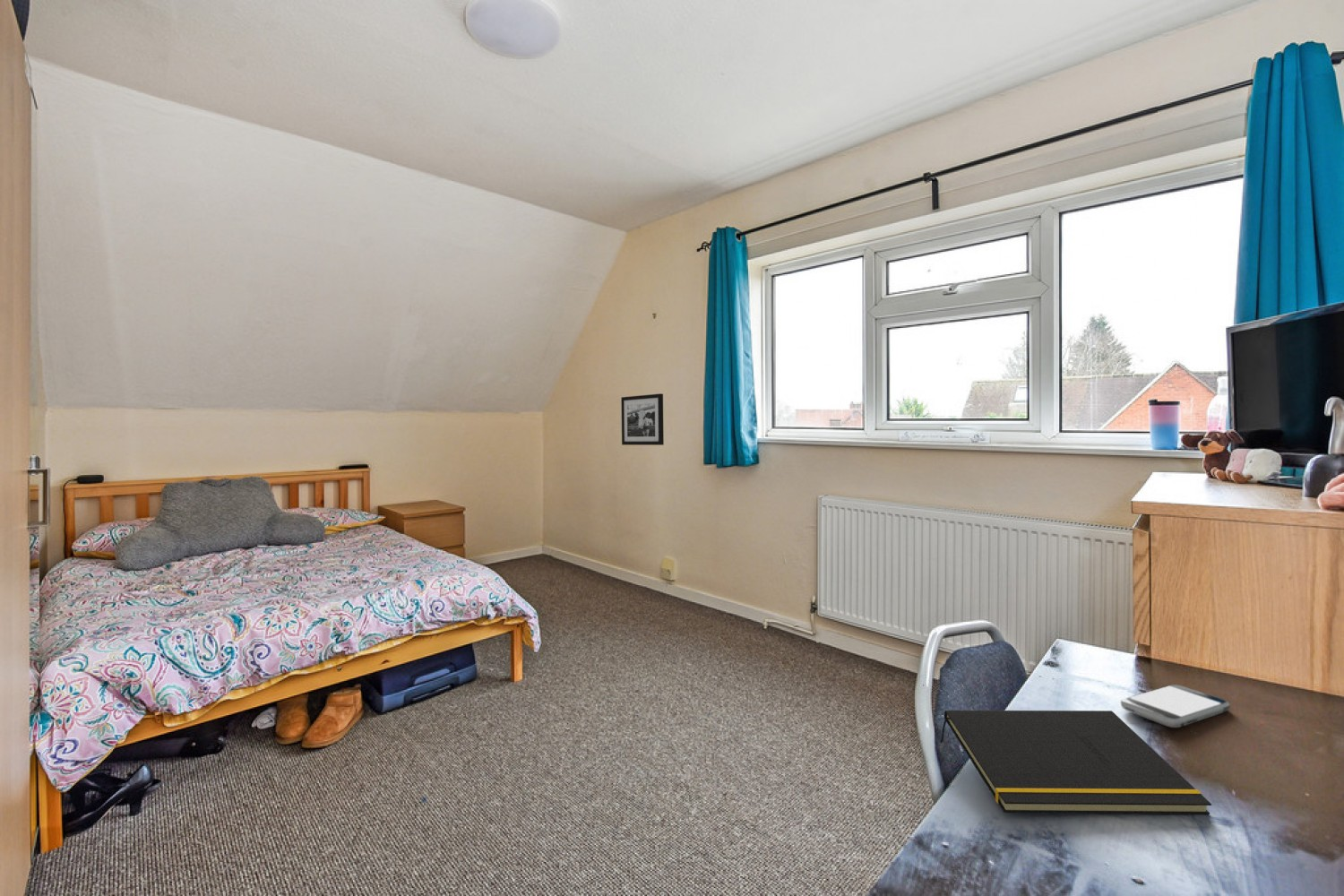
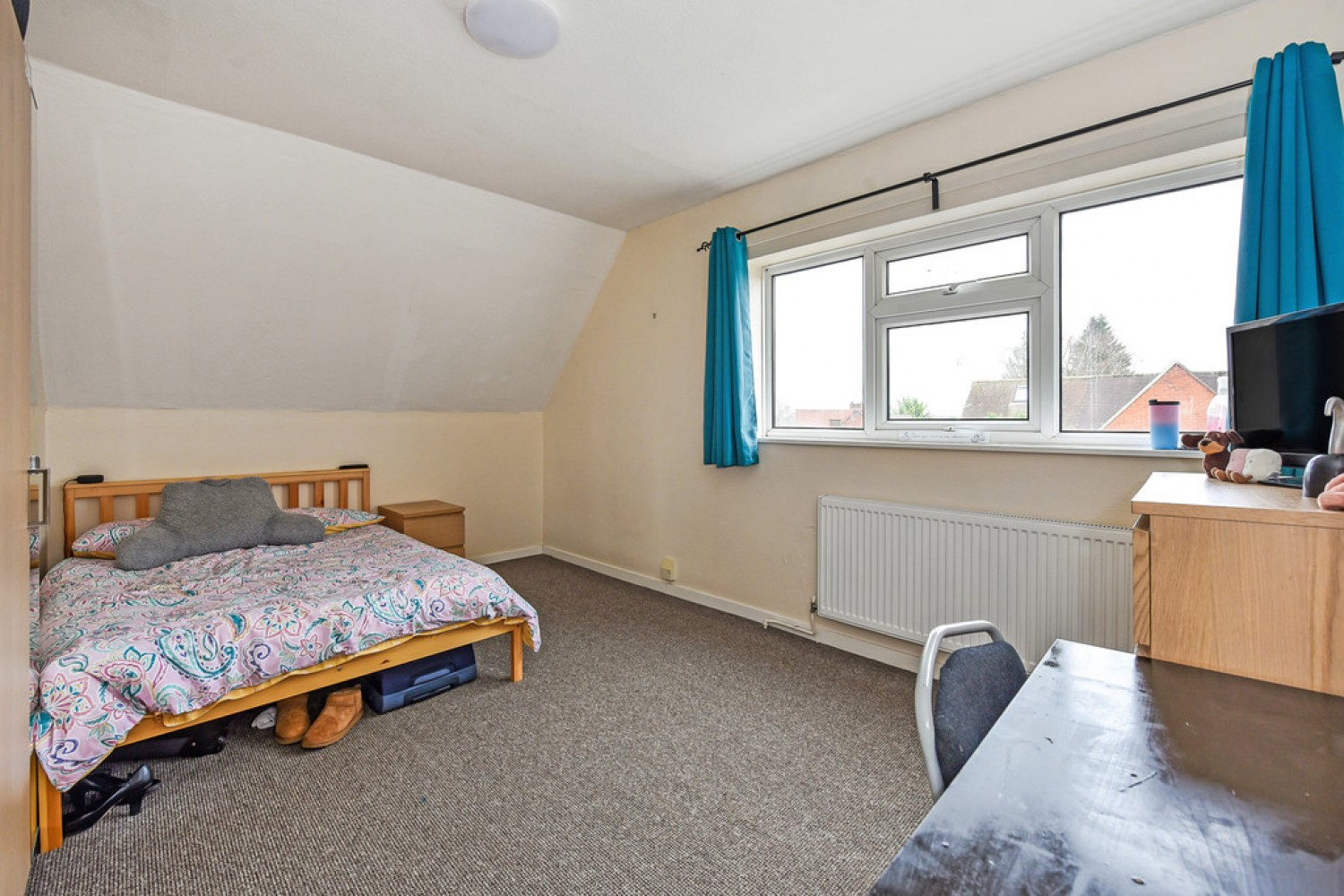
- smartphone (1175, 705)
- notepad (1063, 756)
- picture frame (642, 420)
